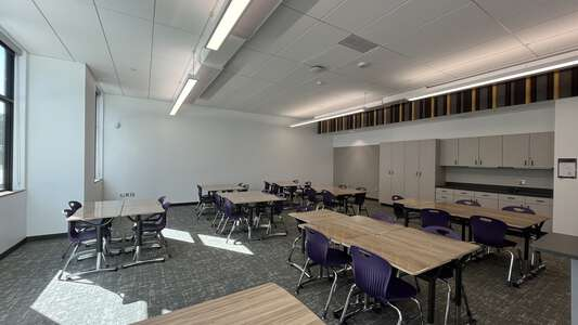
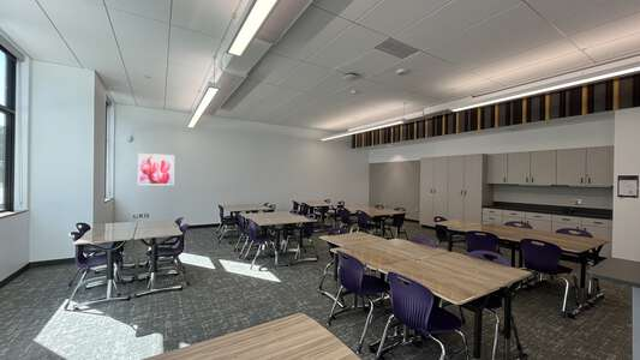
+ wall art (156, 169)
